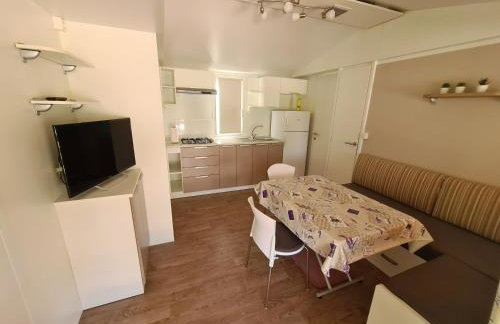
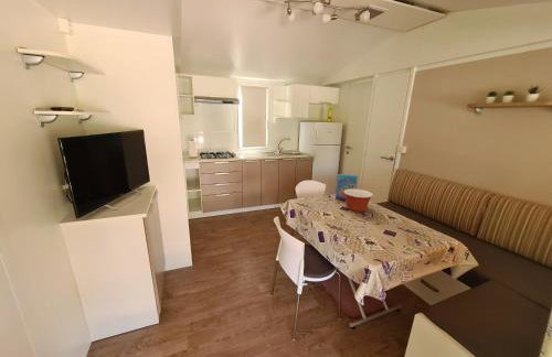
+ mixing bowl (357, 201)
+ cereal box (346, 186)
